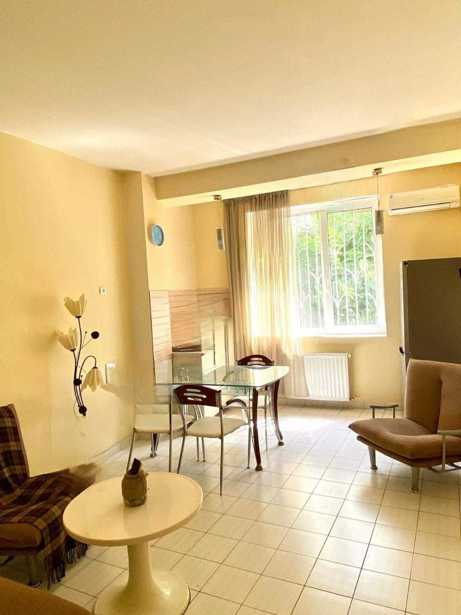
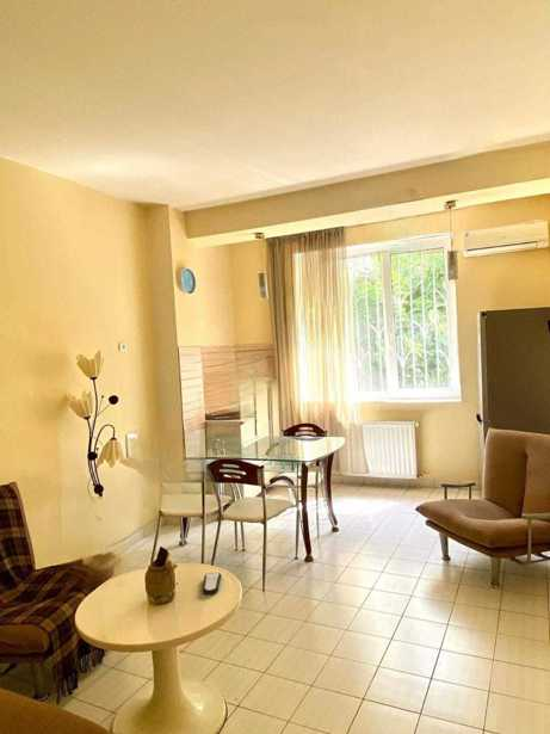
+ remote control (211, 582)
